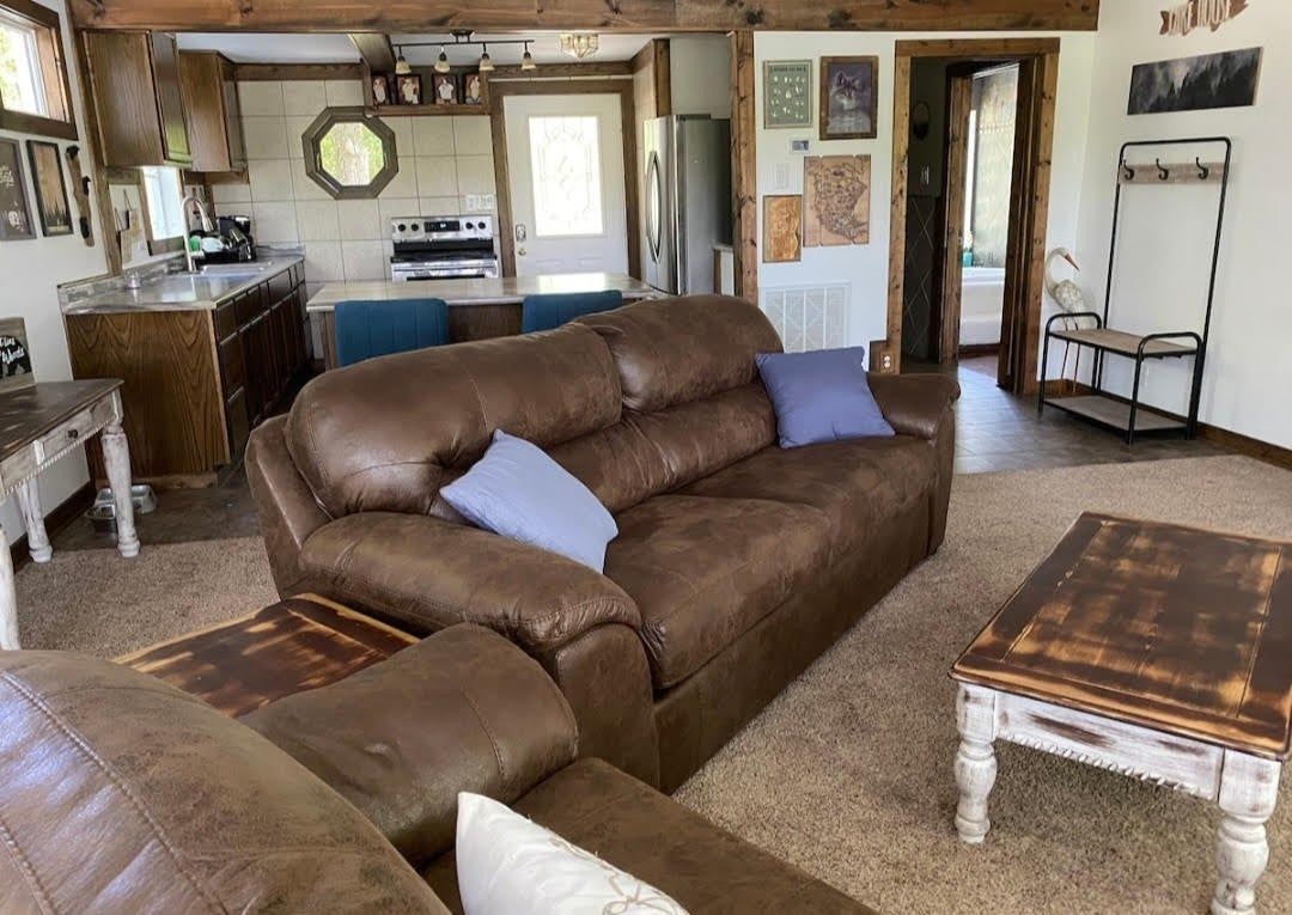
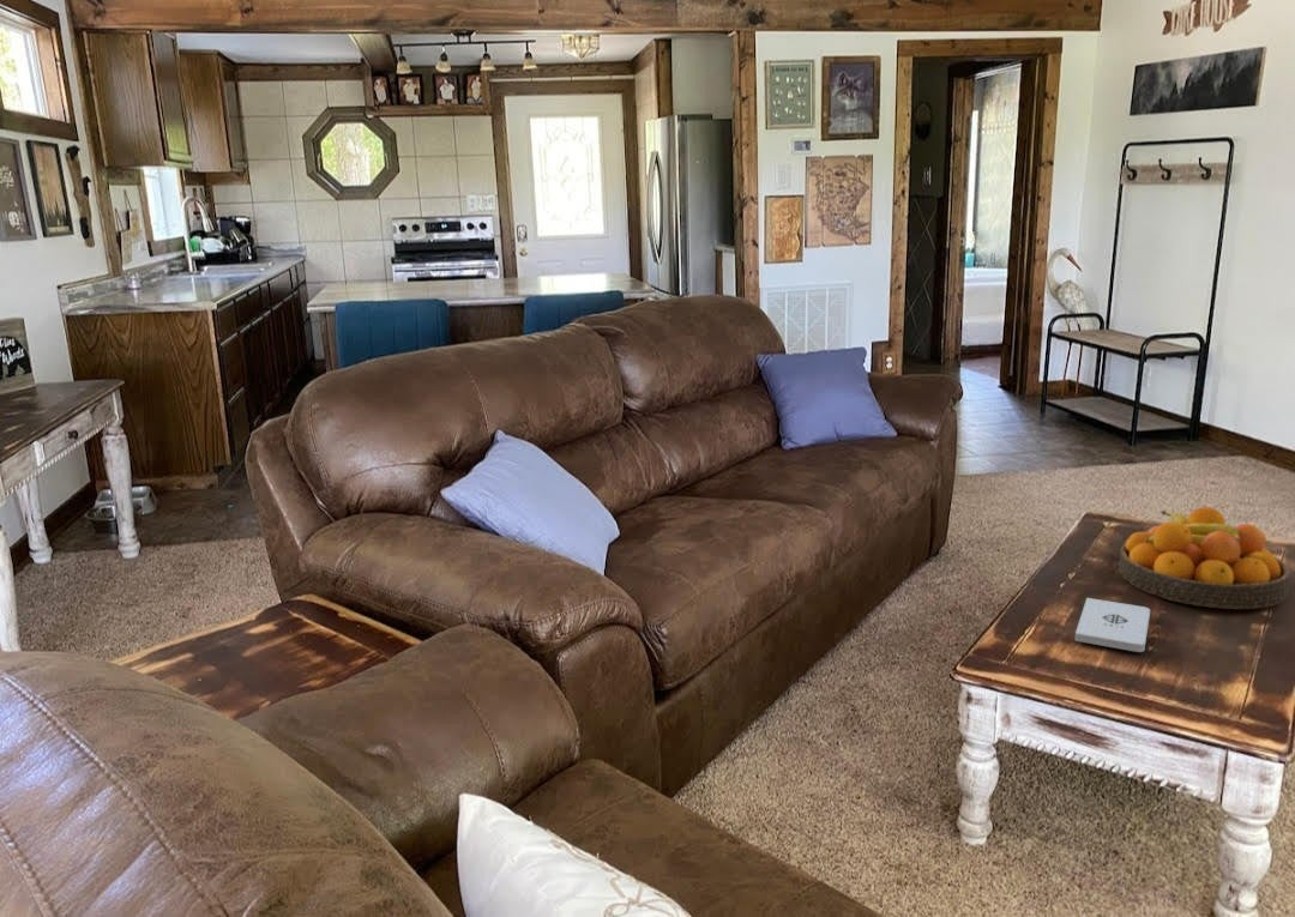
+ notepad (1113, 623)
+ fruit bowl (1203, 549)
